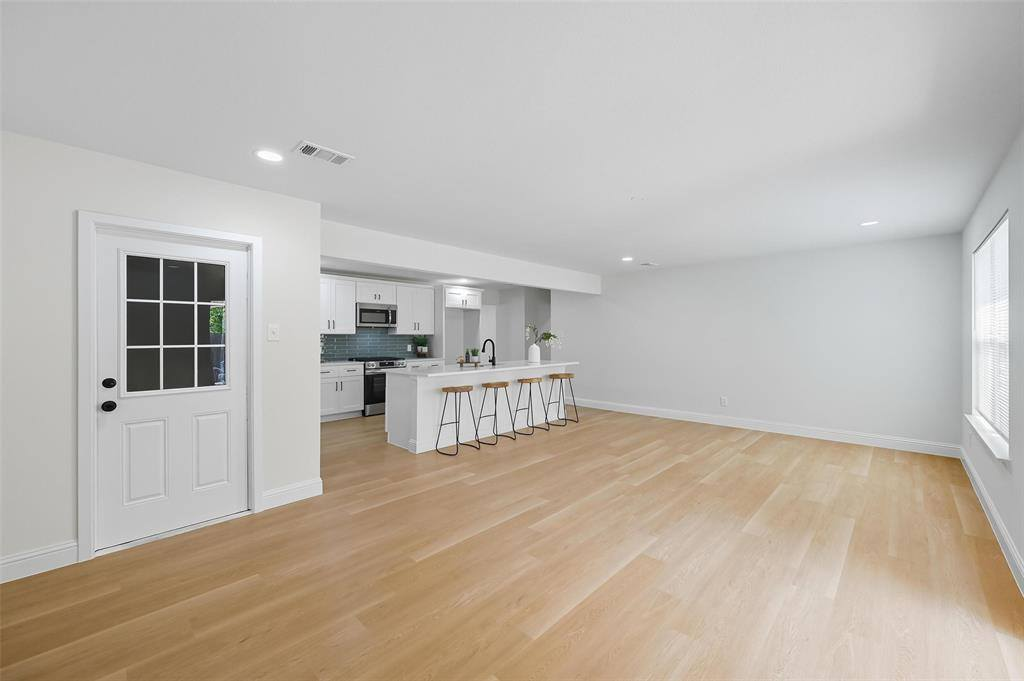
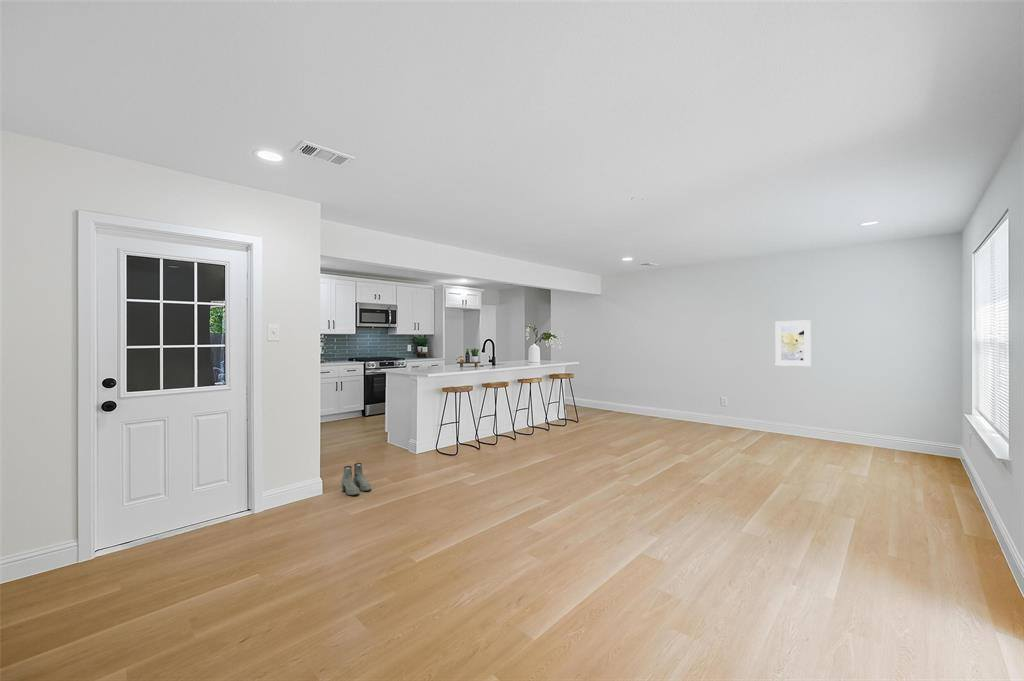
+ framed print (792, 343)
+ boots (356, 478)
